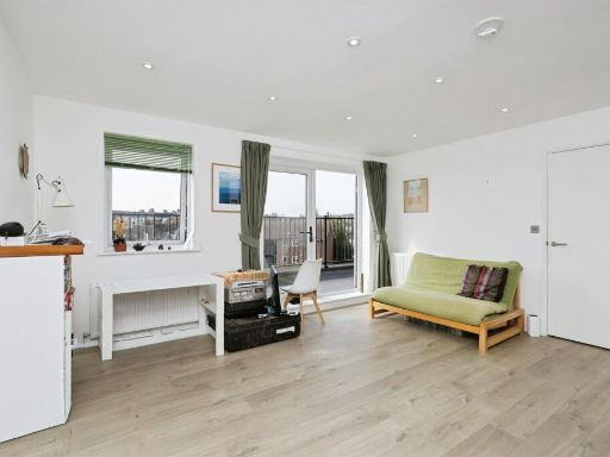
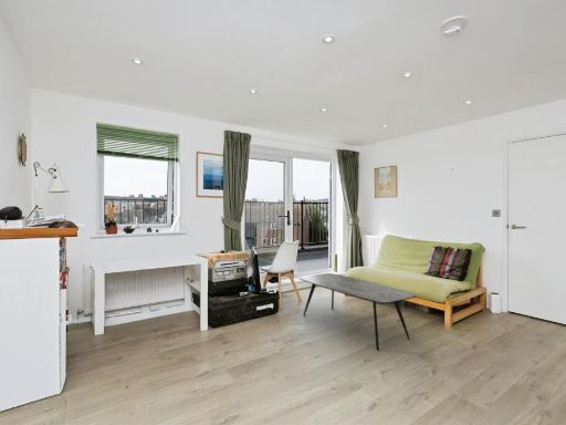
+ coffee table (355, 297)
